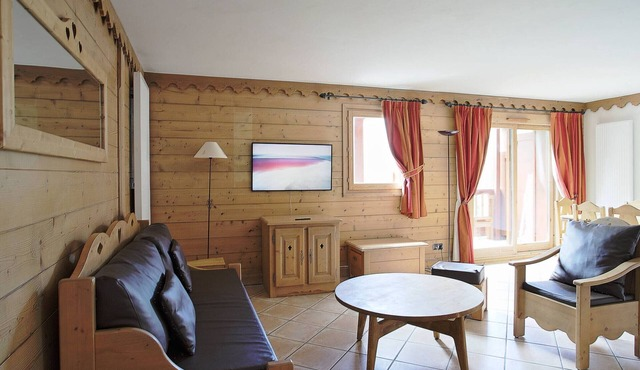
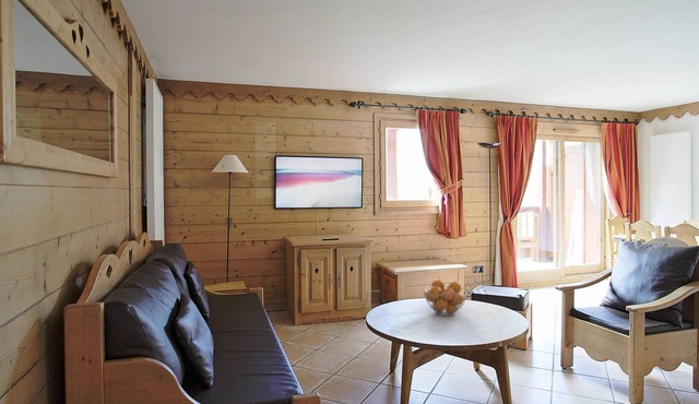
+ fruit basket (445, 297)
